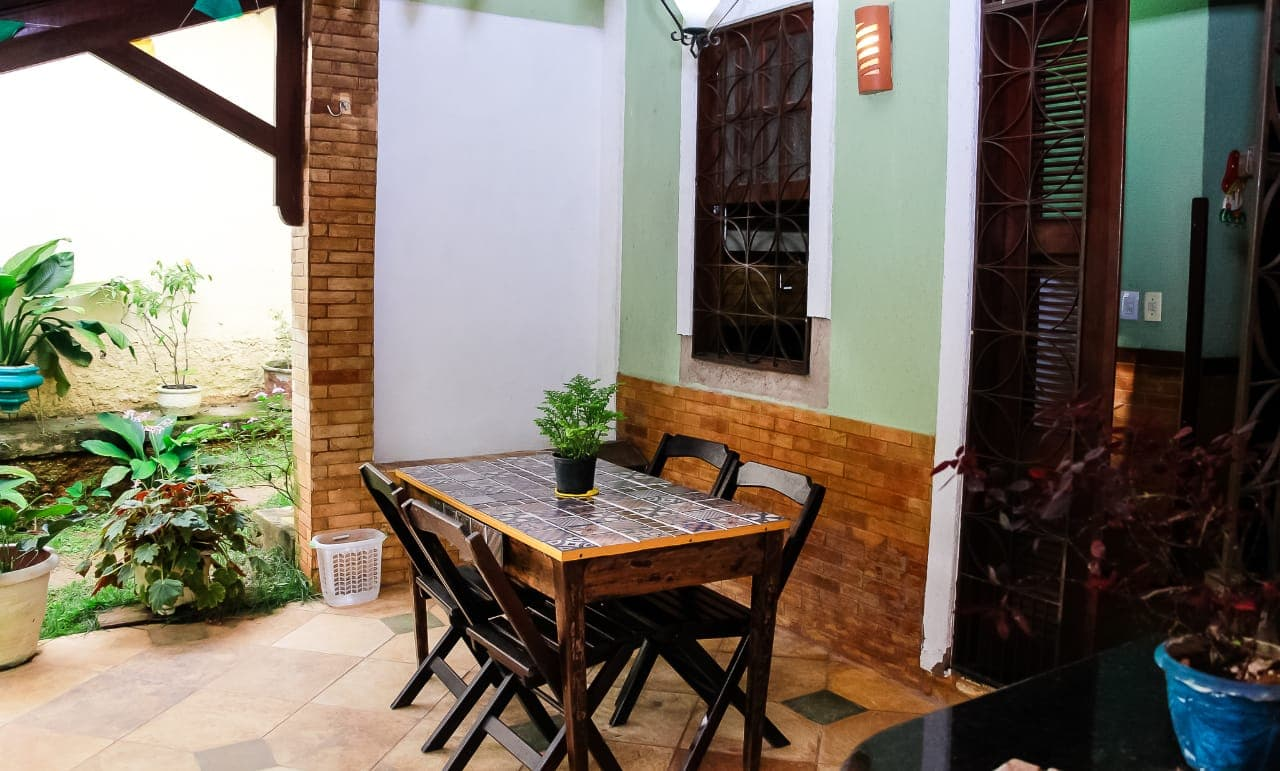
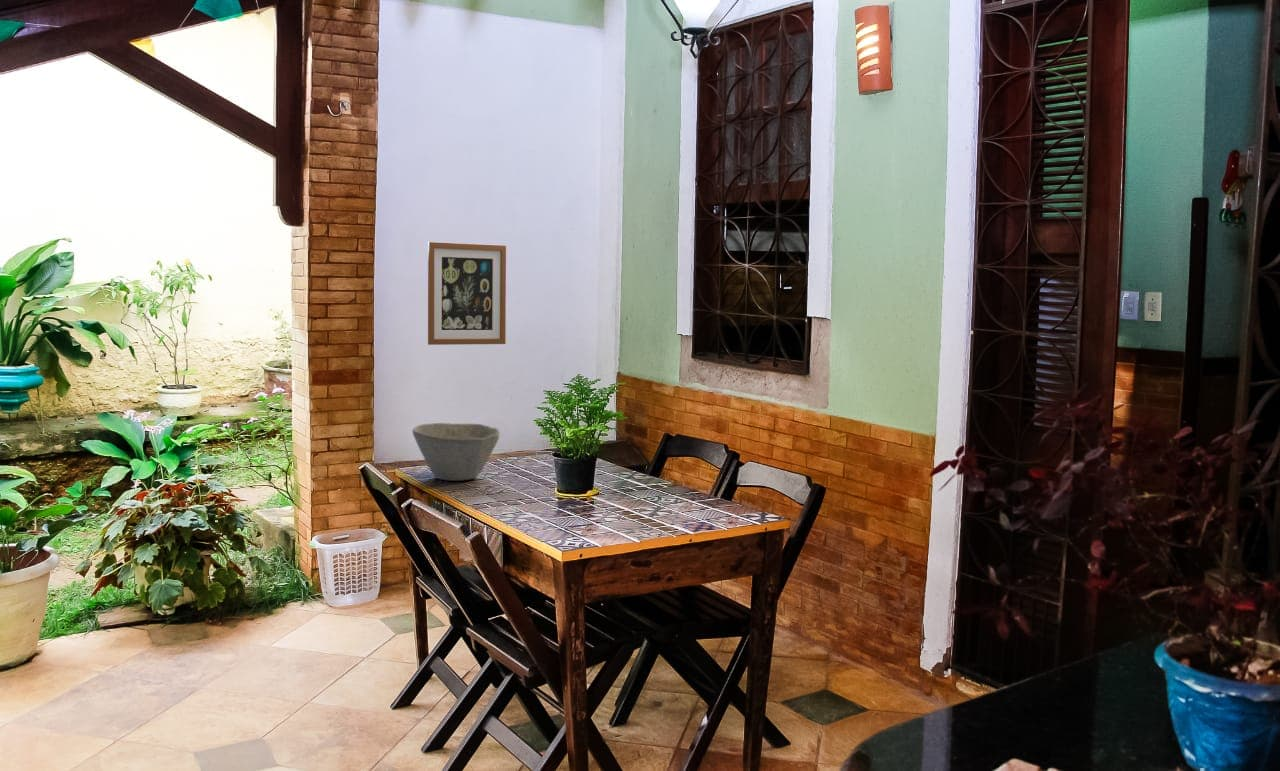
+ bowl (456, 452)
+ wall art (467, 294)
